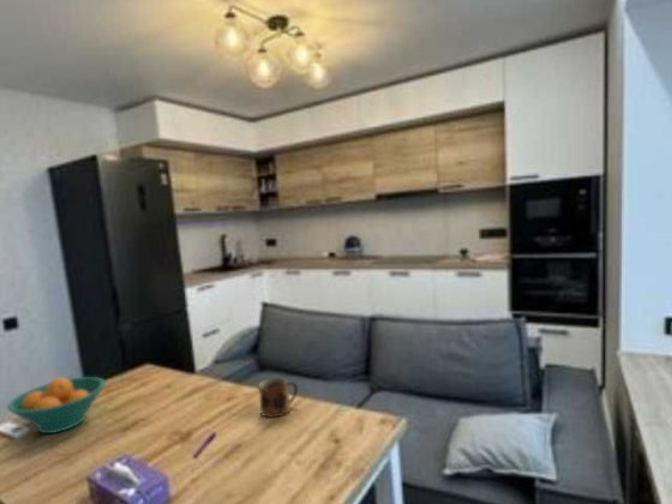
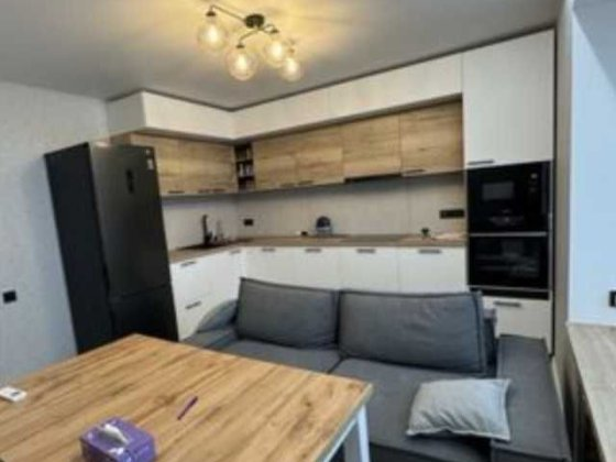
- mug (276, 395)
- fruit bowl (59, 401)
